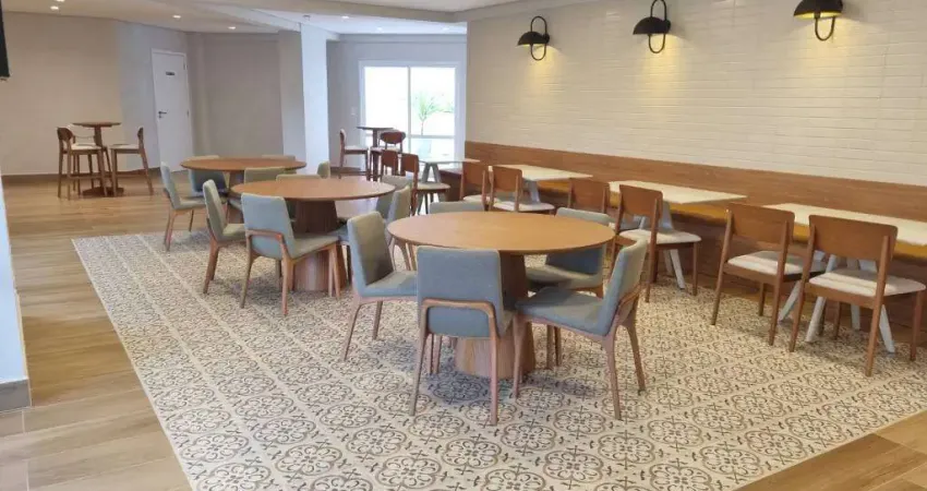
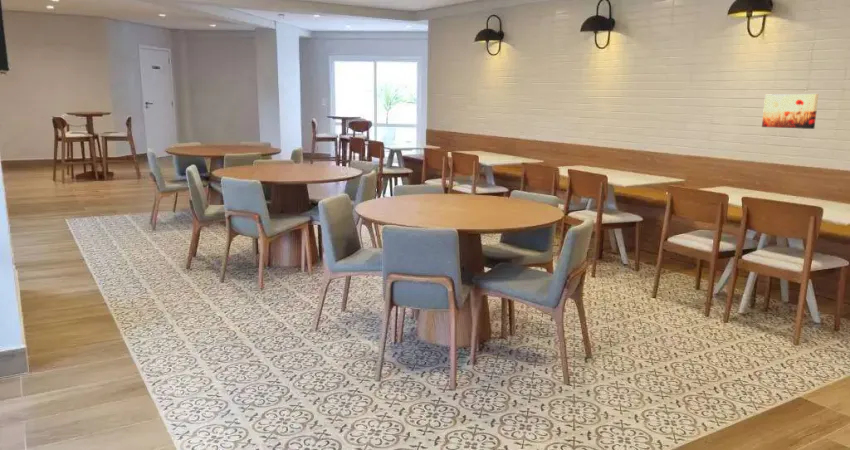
+ wall art (789, 111)
